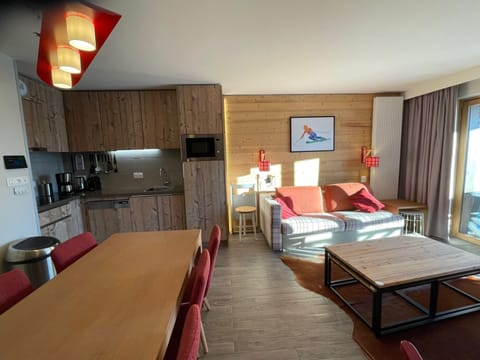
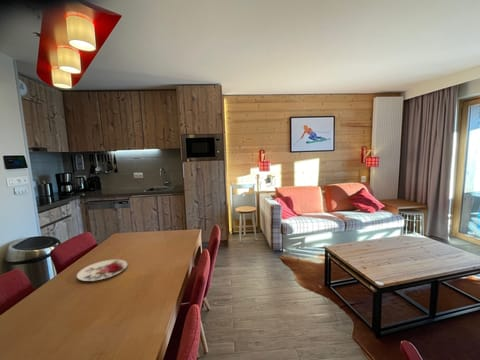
+ plate (103, 268)
